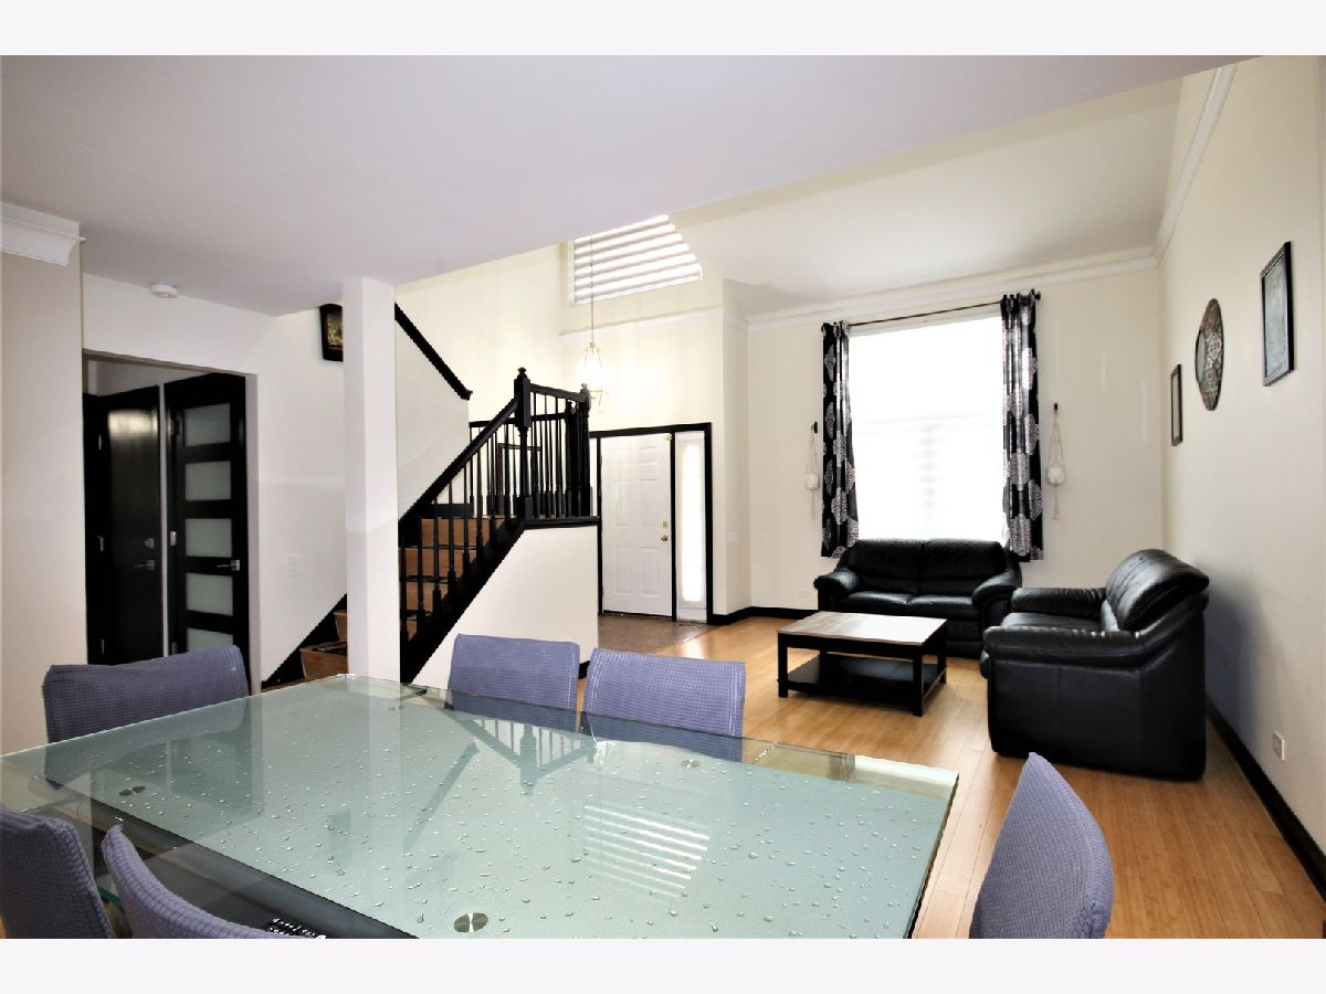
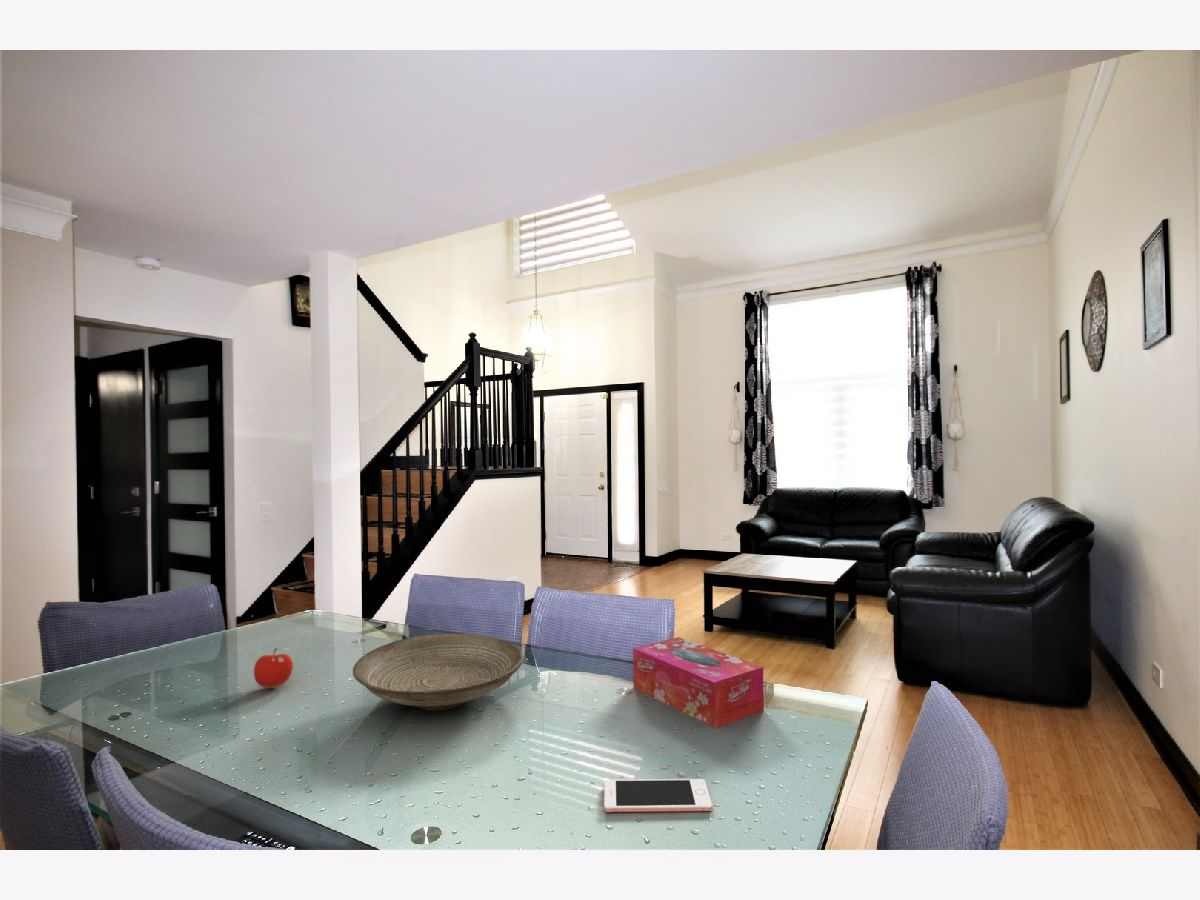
+ fruit (273, 668)
+ cell phone (656, 795)
+ tissue box (695, 677)
+ decorative bowl (441, 678)
